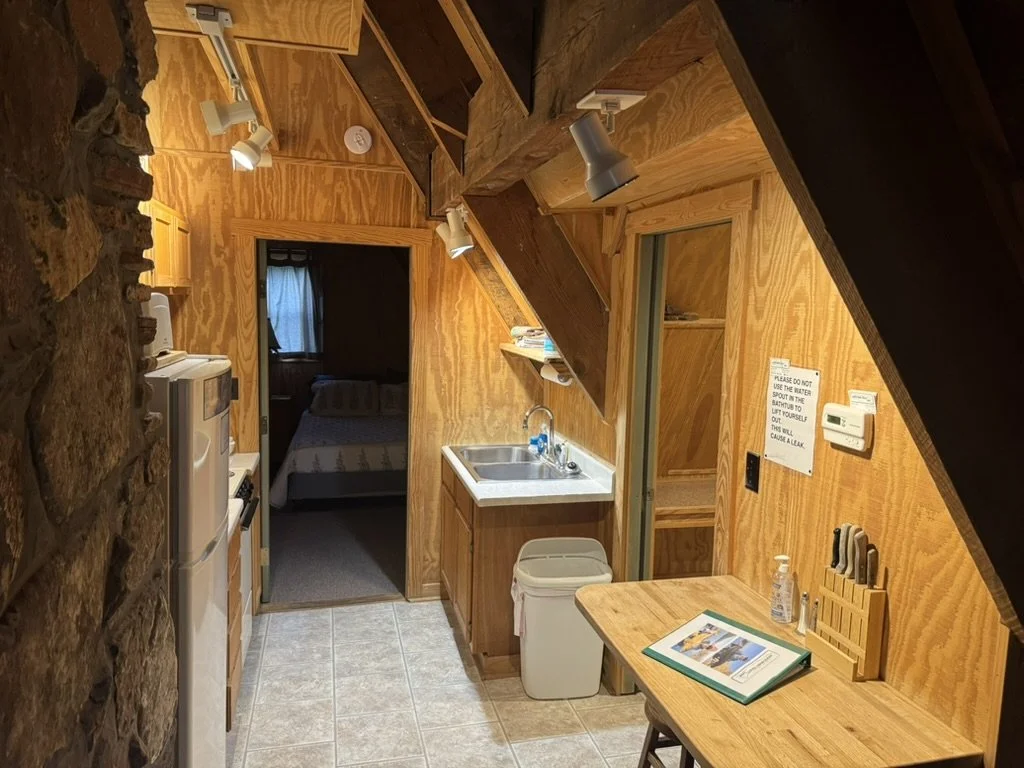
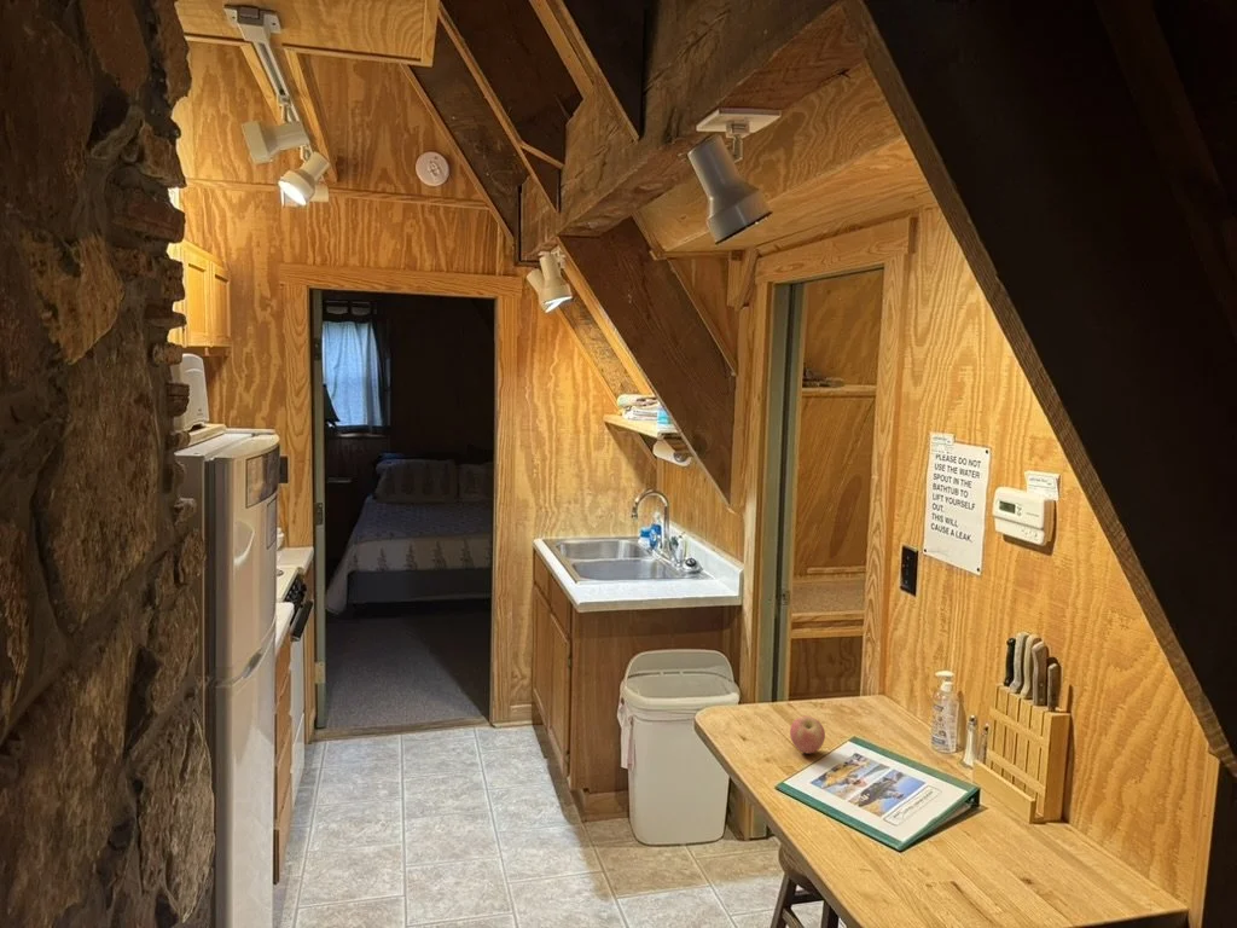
+ apple (807, 735)
